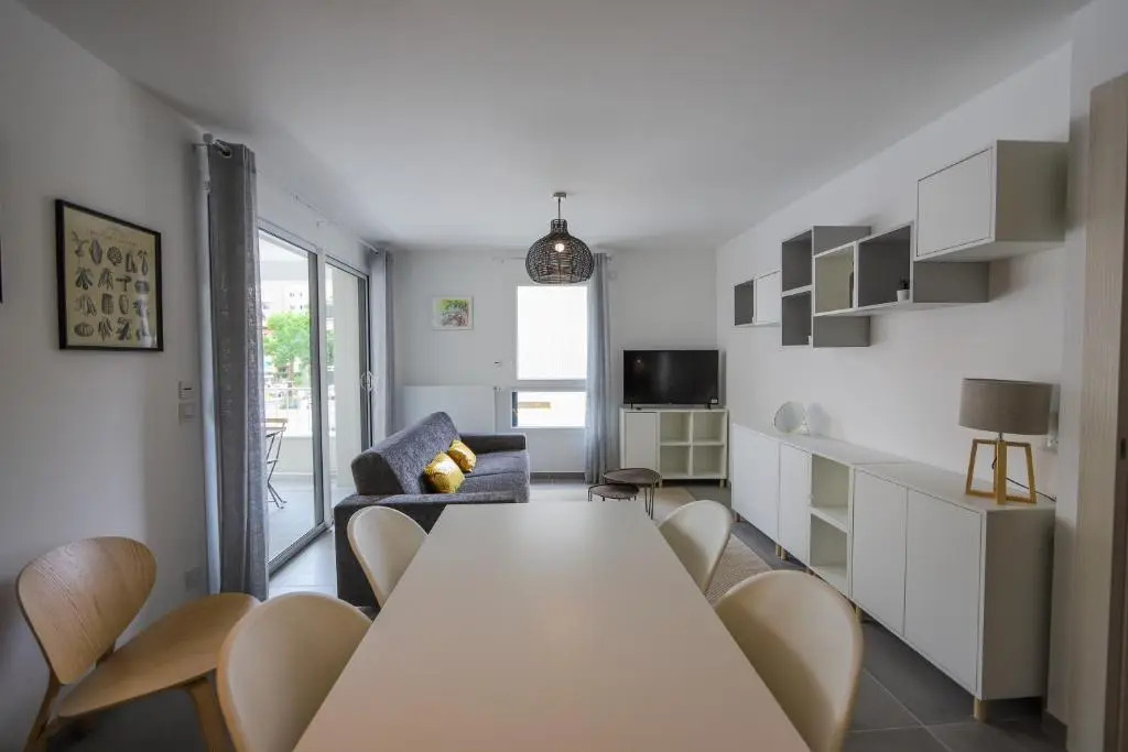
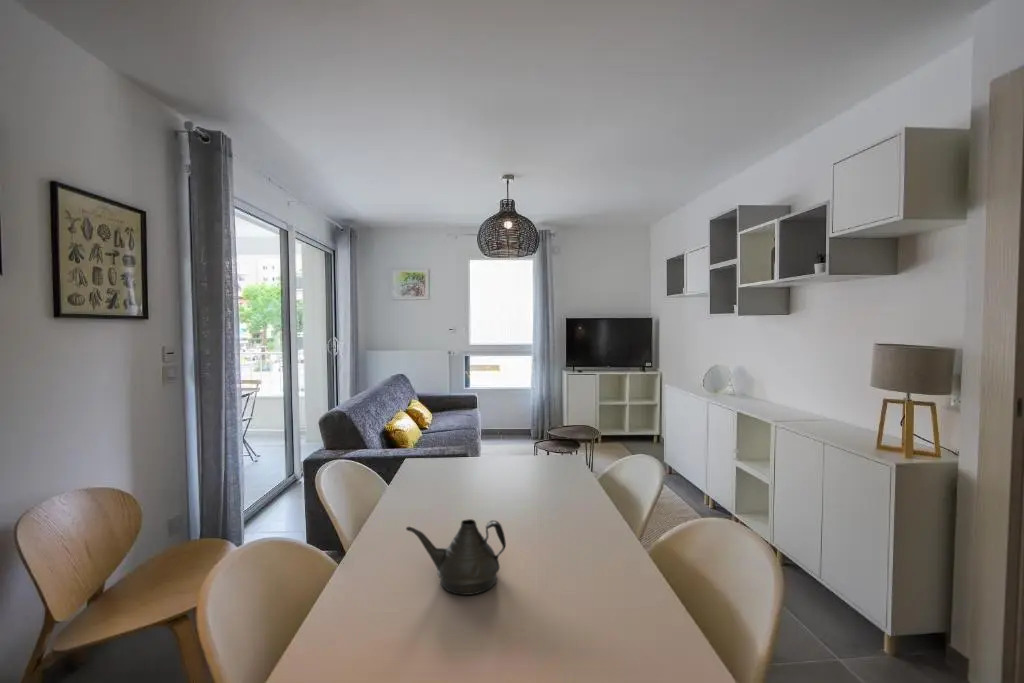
+ teapot (456, 550)
